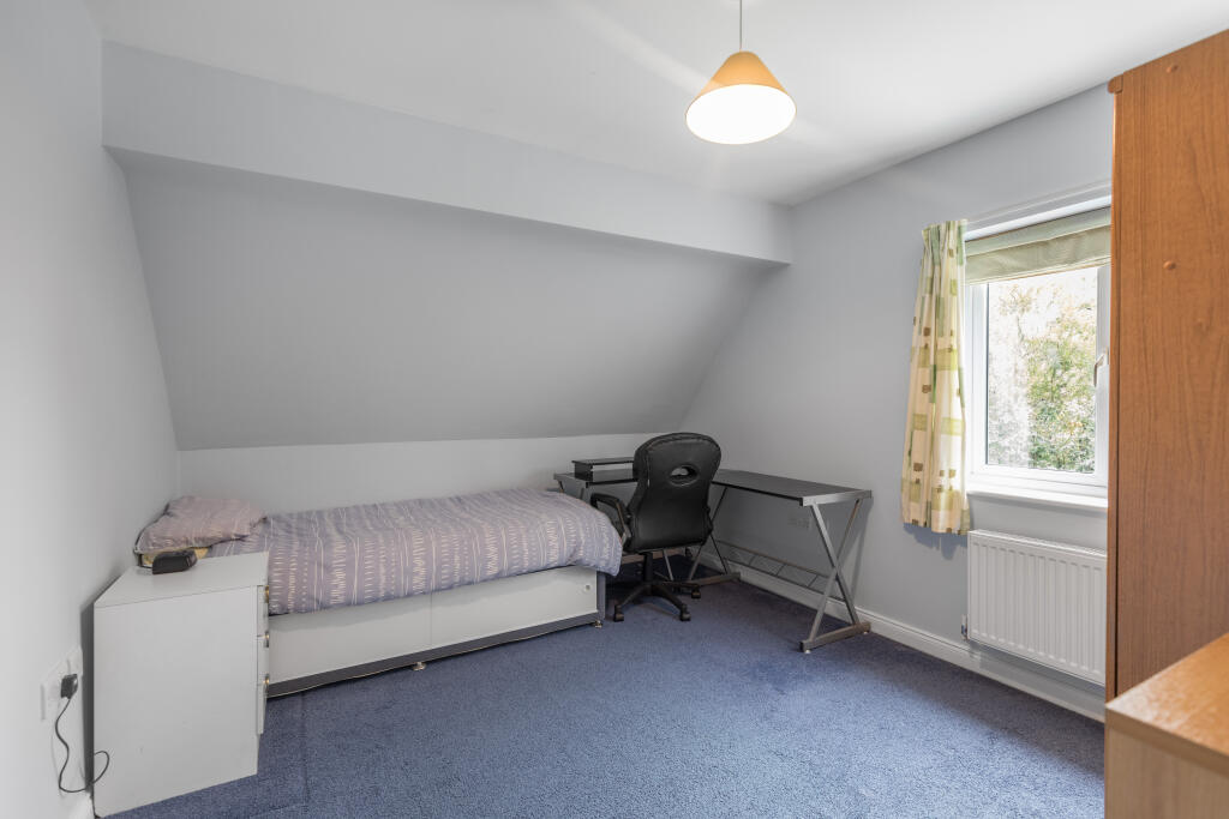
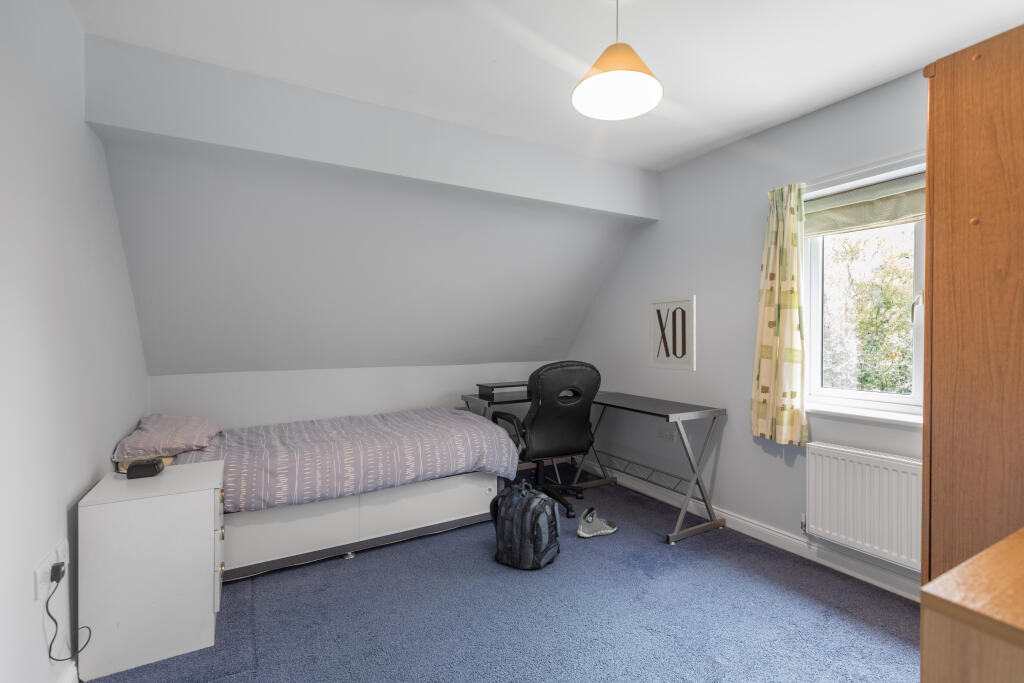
+ backpack (525, 517)
+ wall art (671, 333)
+ sneaker (598, 519)
